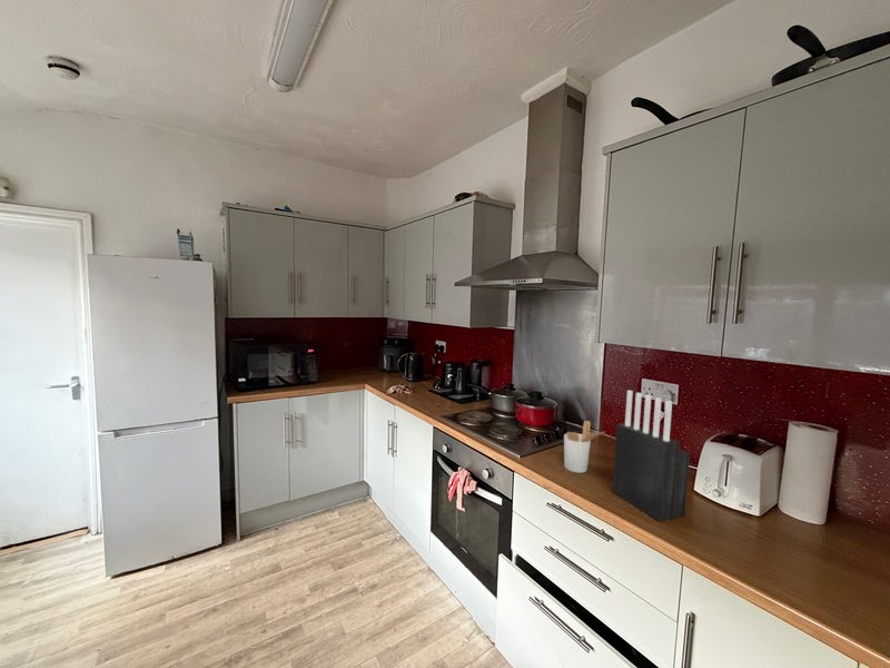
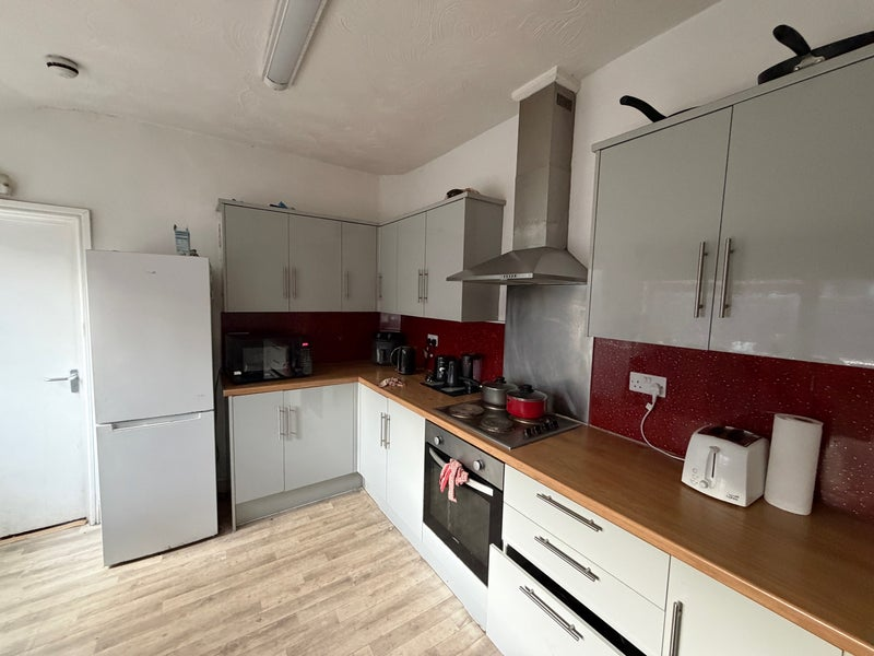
- knife block (653, 449)
- utensil holder (582, 448)
